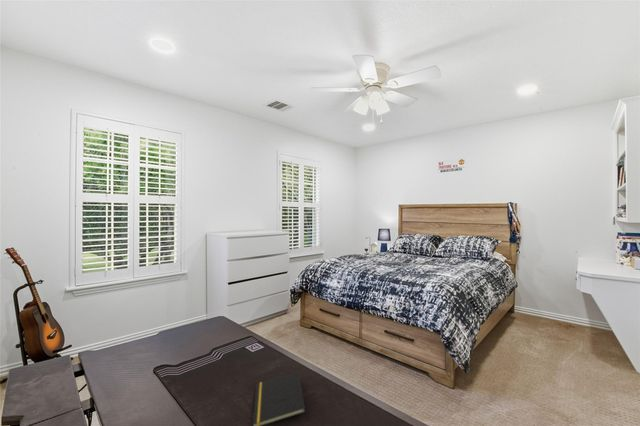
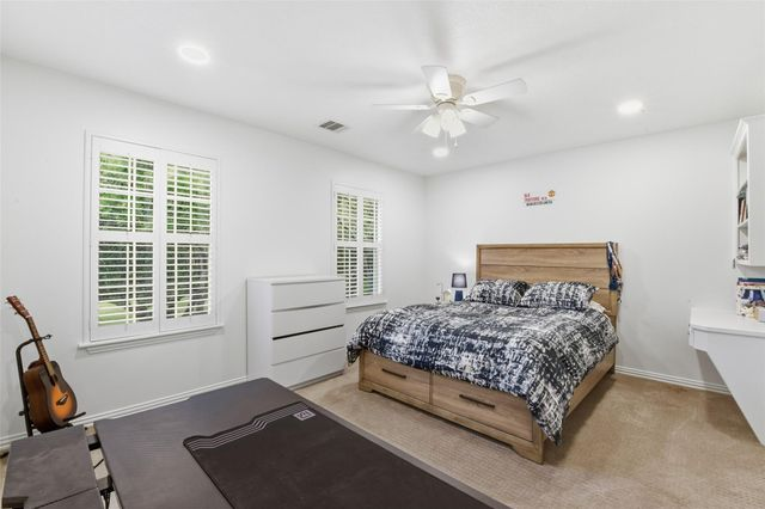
- notepad (278, 396)
